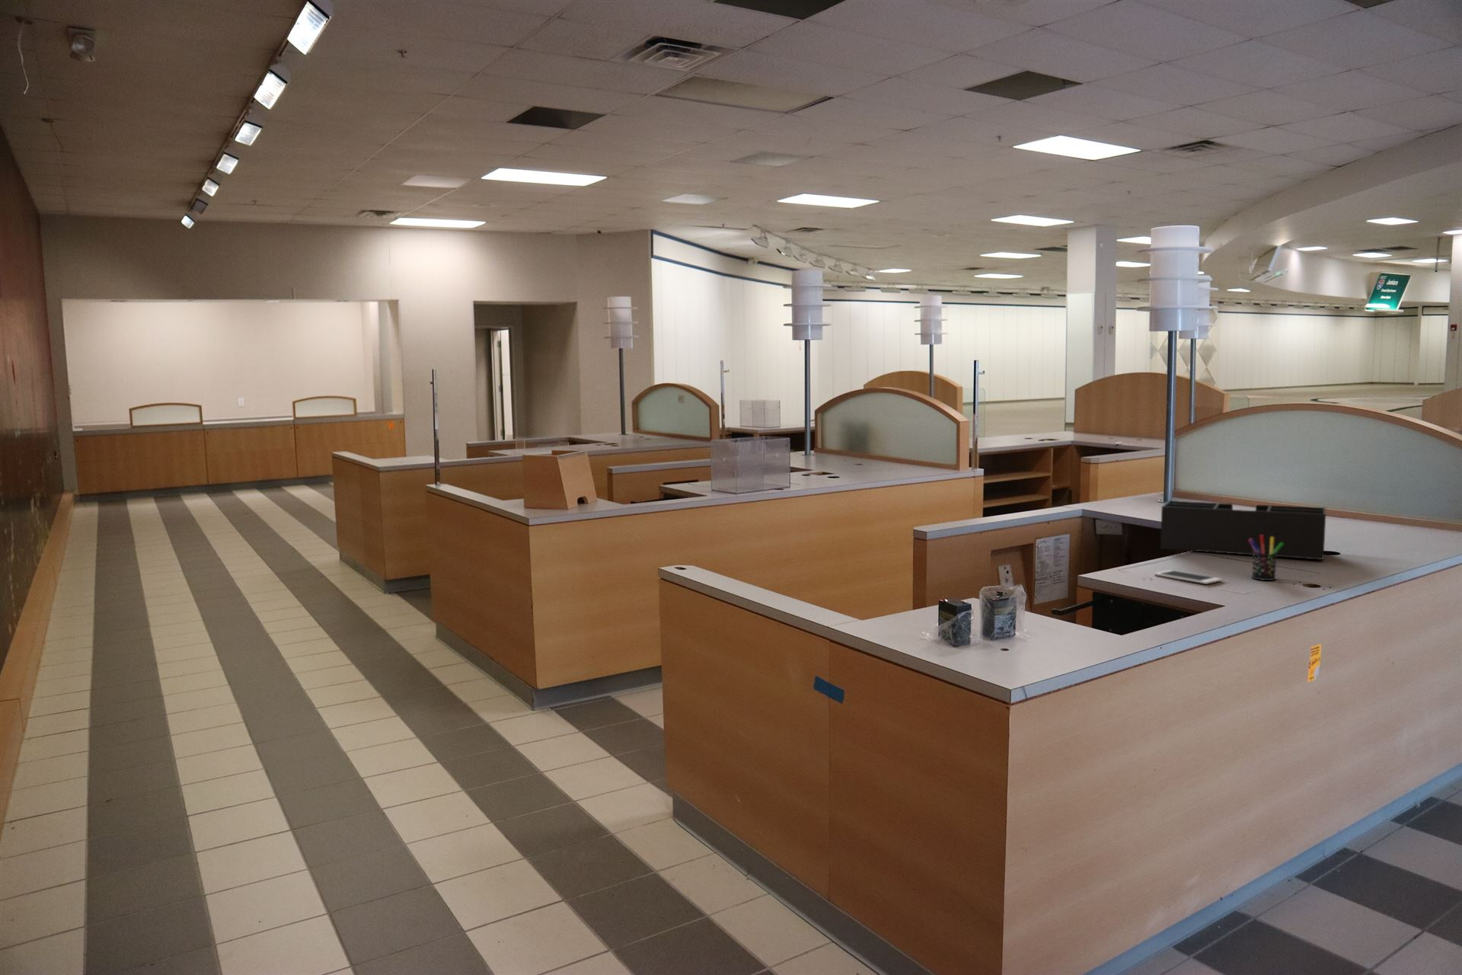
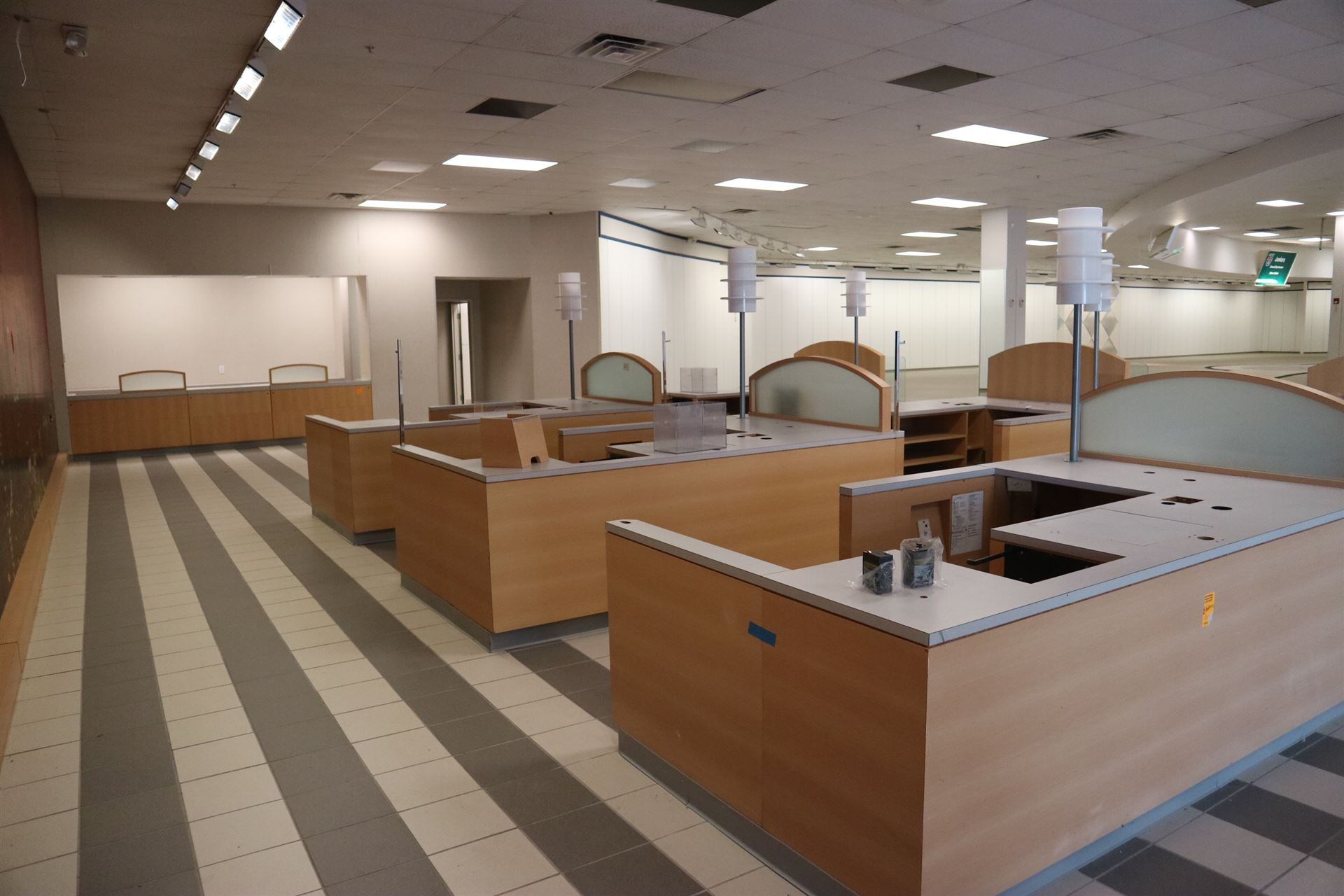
- cell phone (1187, 577)
- pen holder (1267, 556)
- desk organizer (1241, 528)
